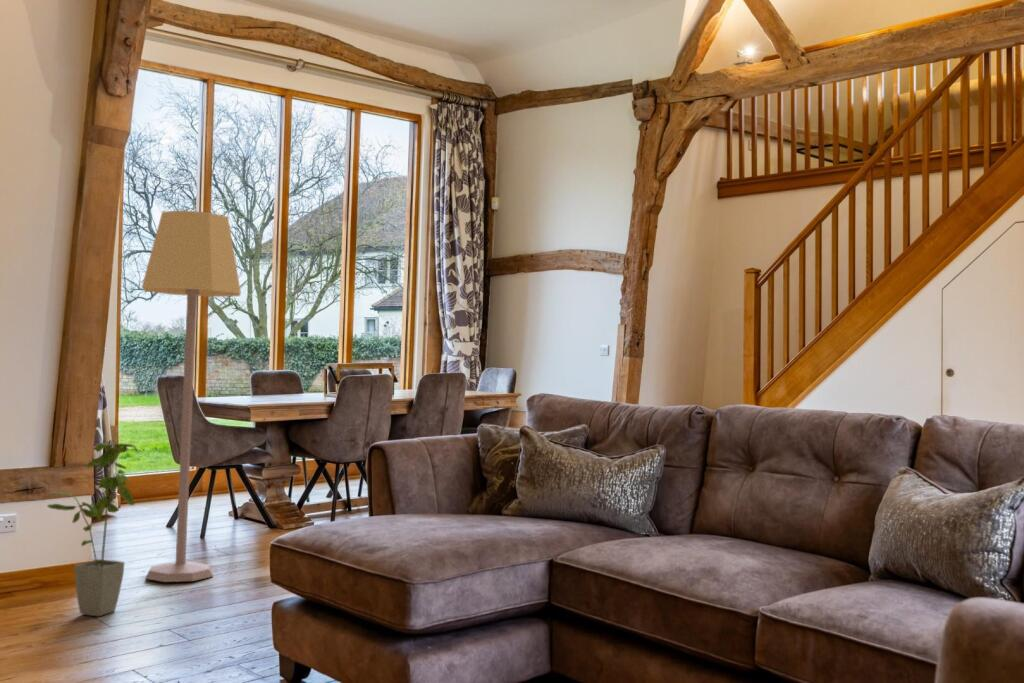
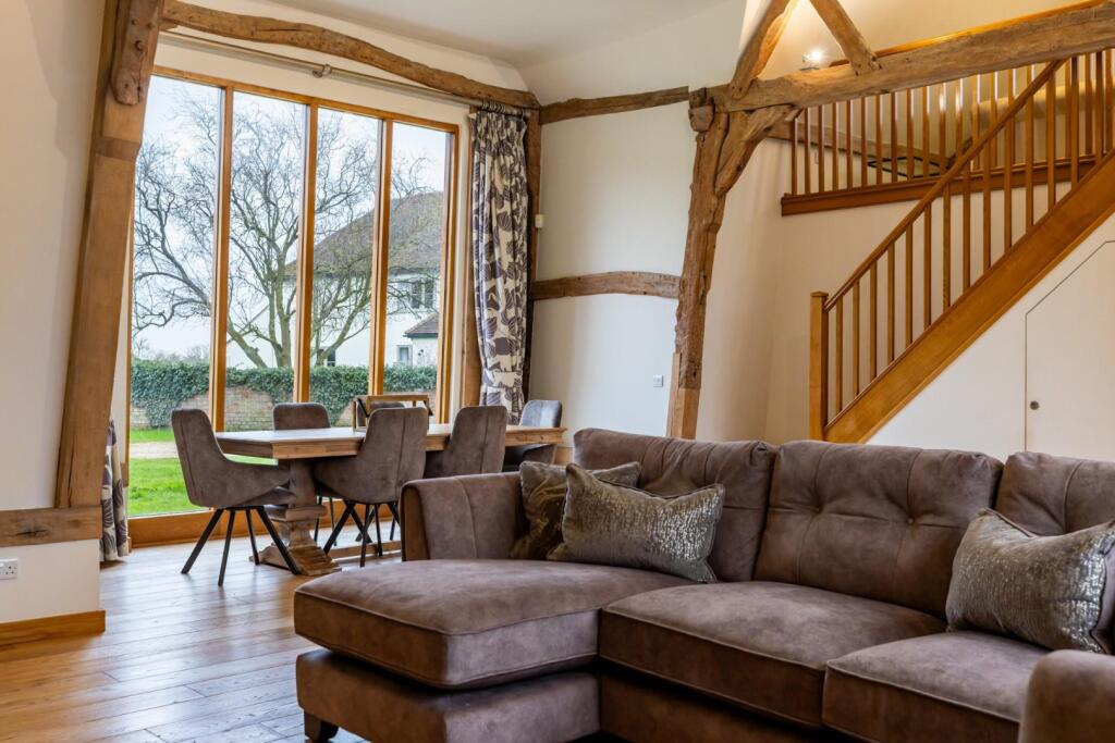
- lamp (187, 394)
- house plant (91, 526)
